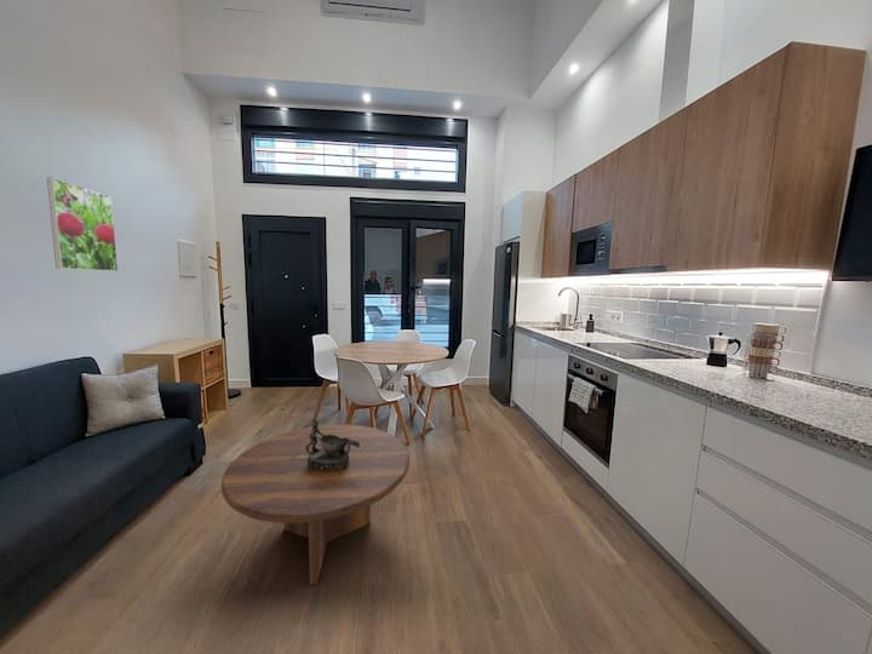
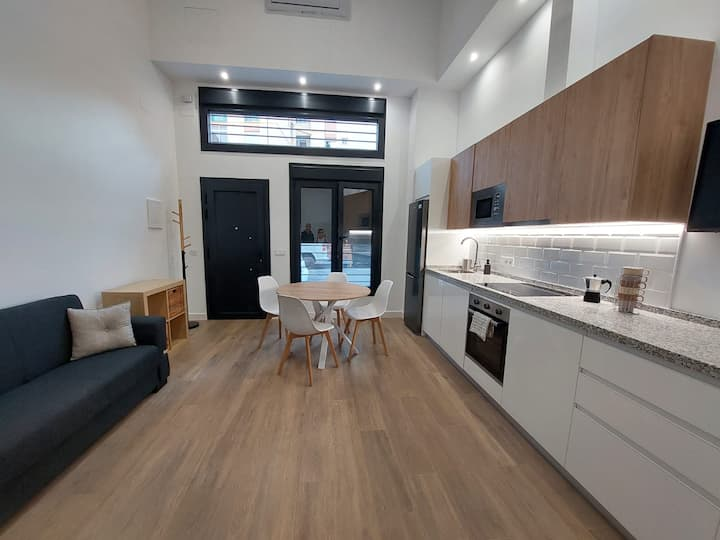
- coffee table (323, 500)
- decorative bowl (332, 442)
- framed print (86, 229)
